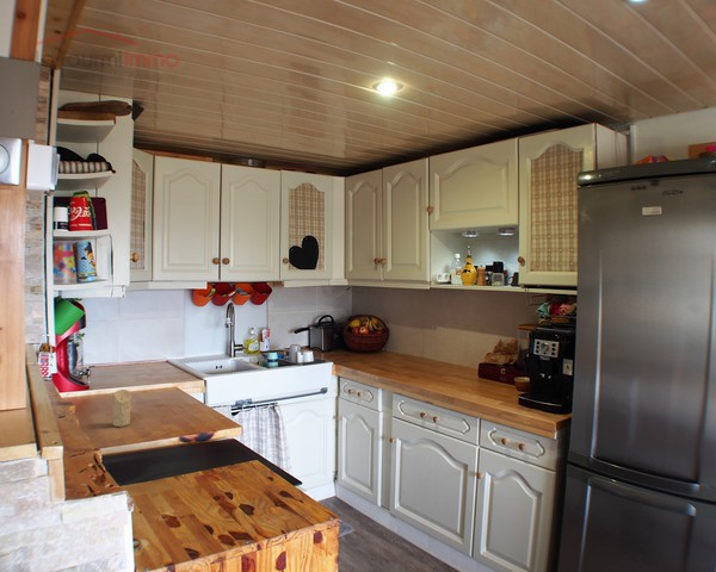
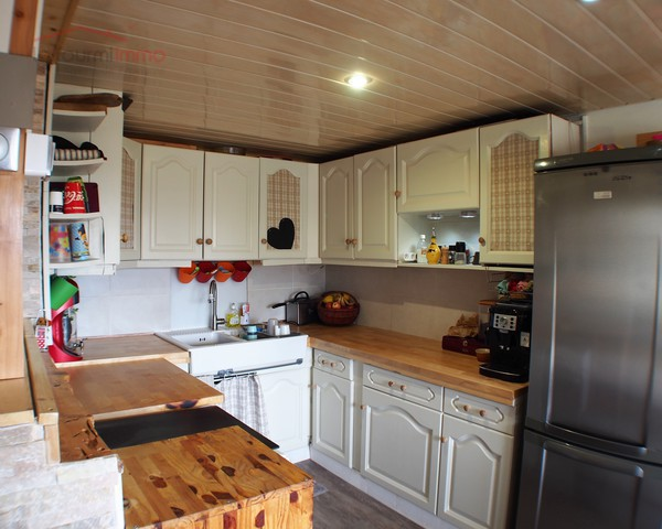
- candle (121, 408)
